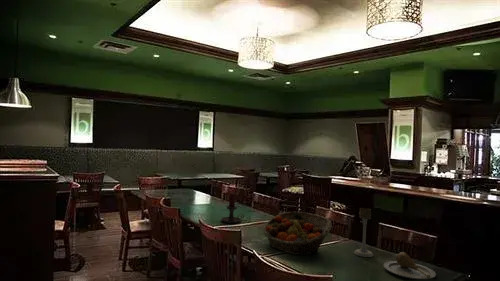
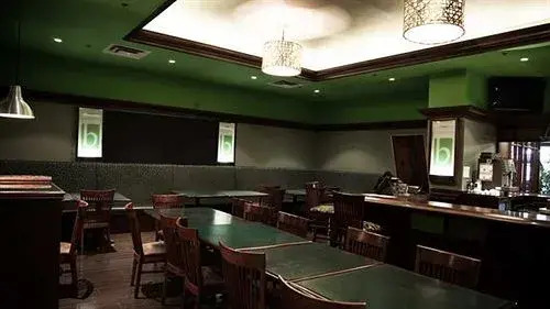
- plate (409, 264)
- candle holder (364, 231)
- candle holder (234, 207)
- fruit basket (296, 231)
